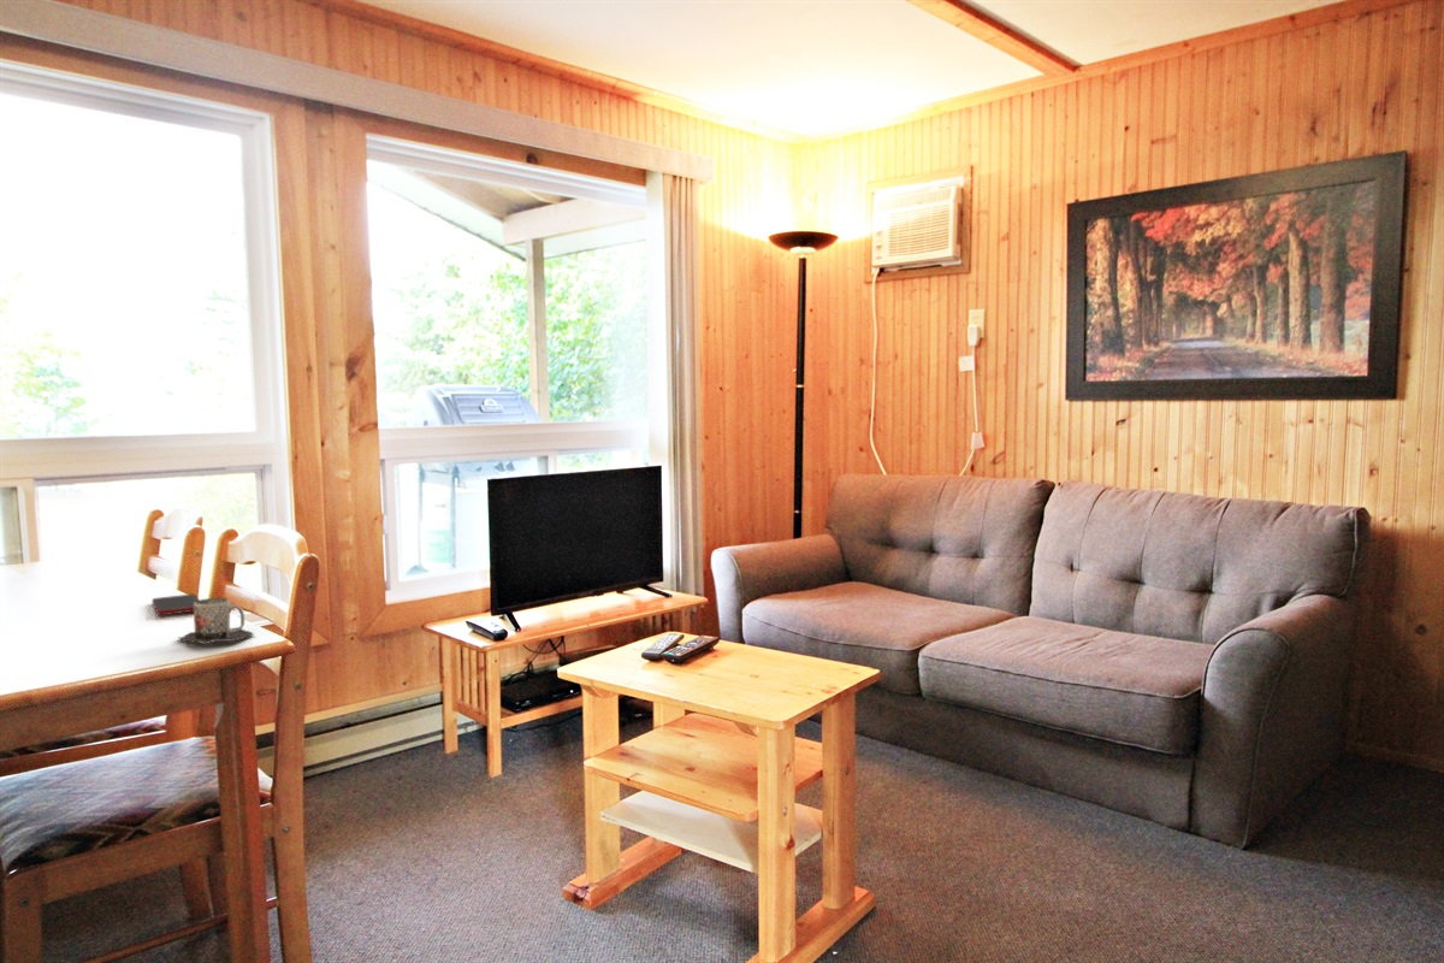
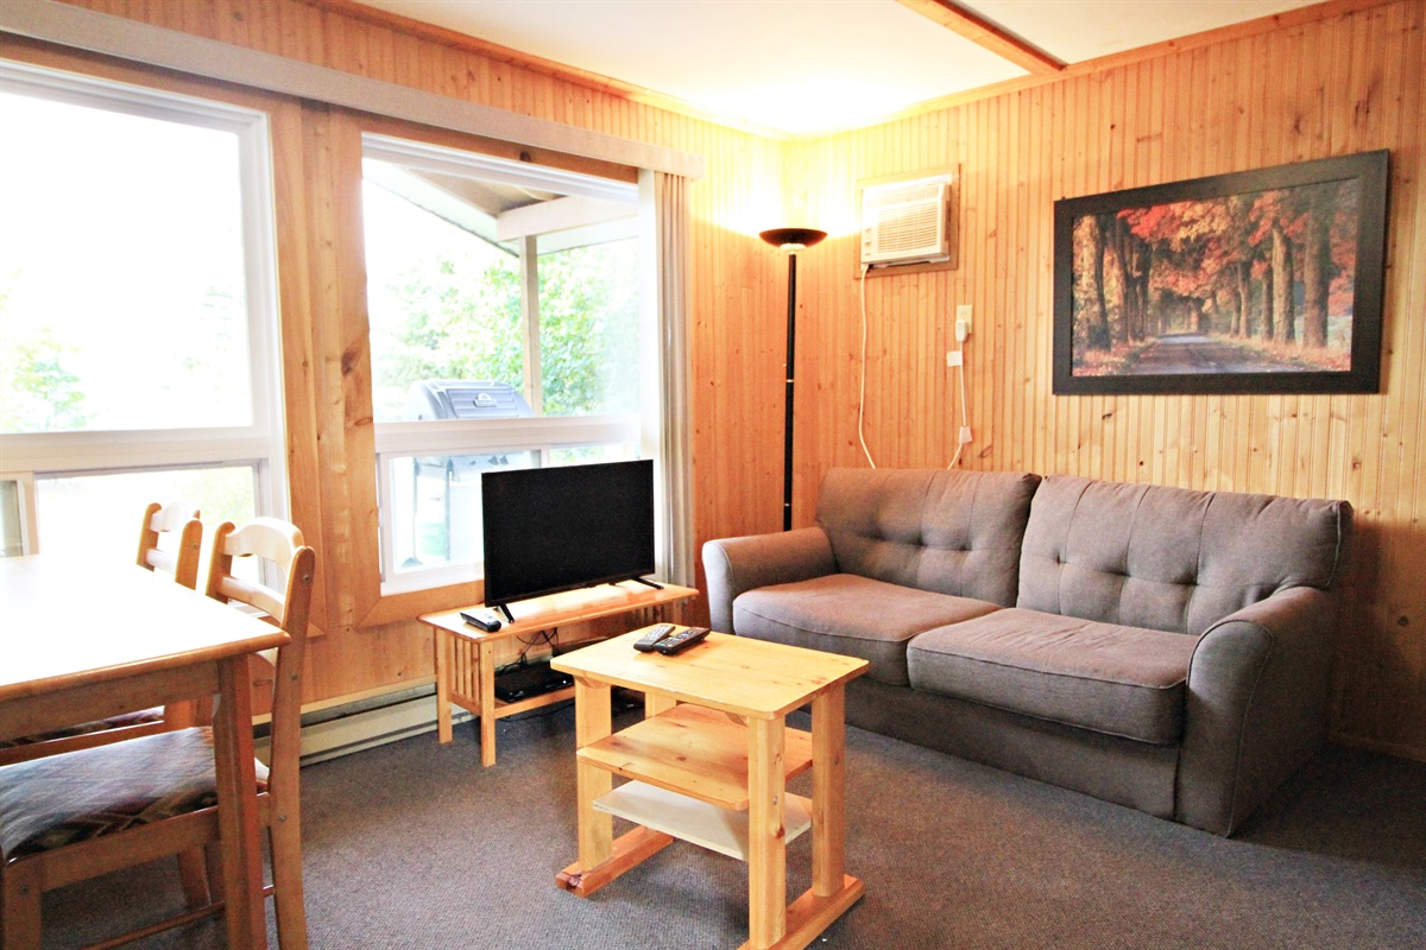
- cell phone (177, 604)
- mug (217, 619)
